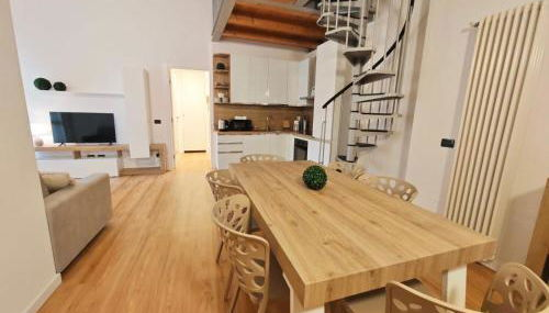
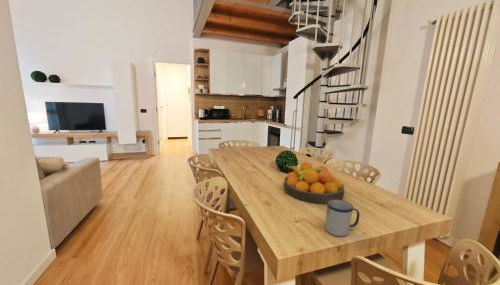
+ fruit bowl (313, 178)
+ mug (341, 217)
